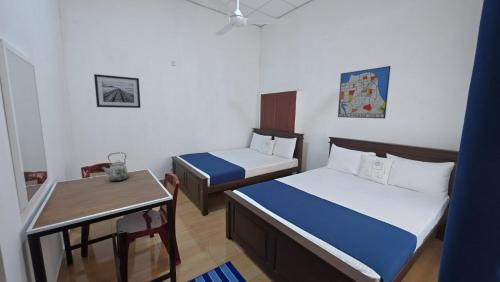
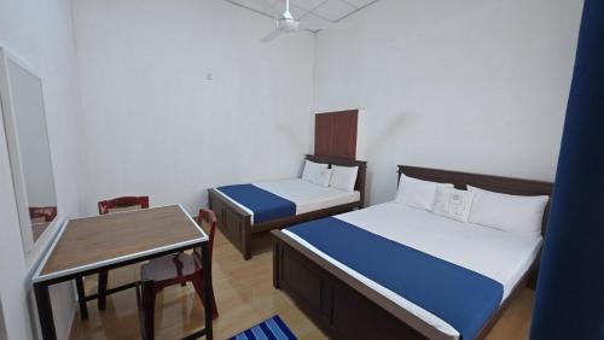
- wall art (118, 92)
- wall art (361, 94)
- kettle (114, 166)
